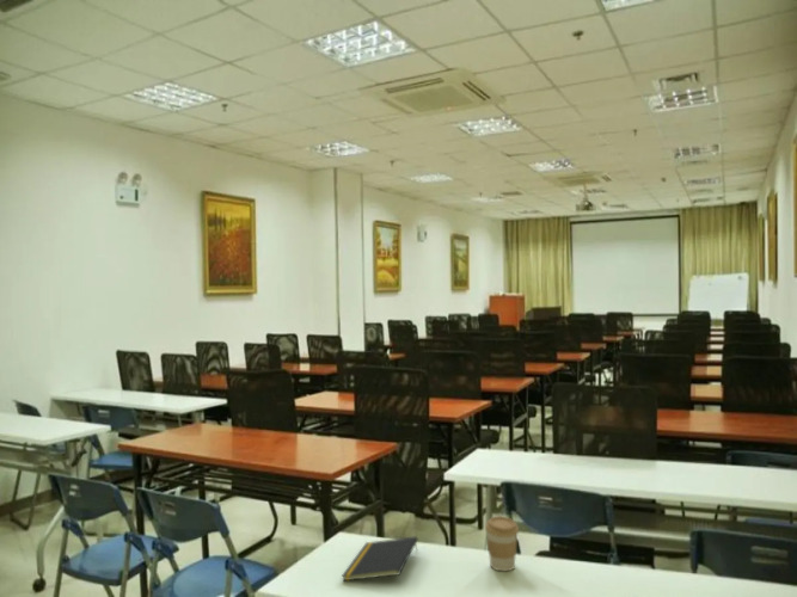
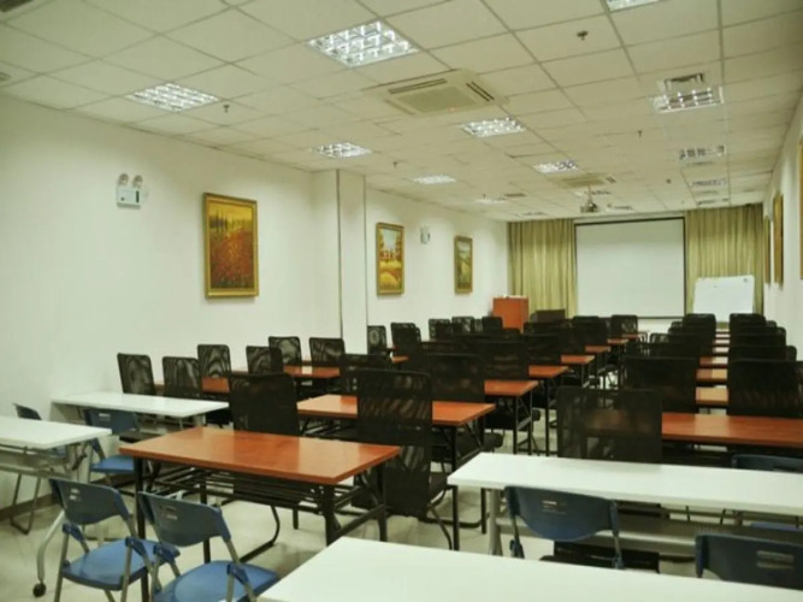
- coffee cup (502, 542)
- notepad (381, 556)
